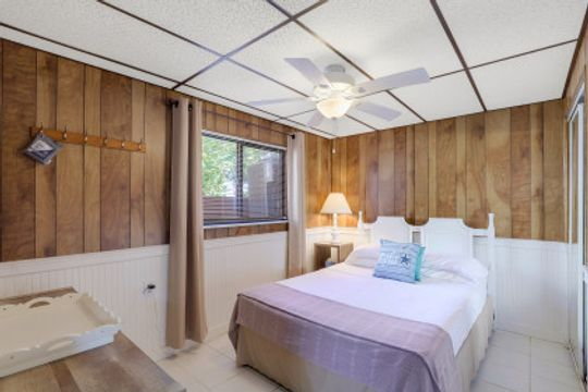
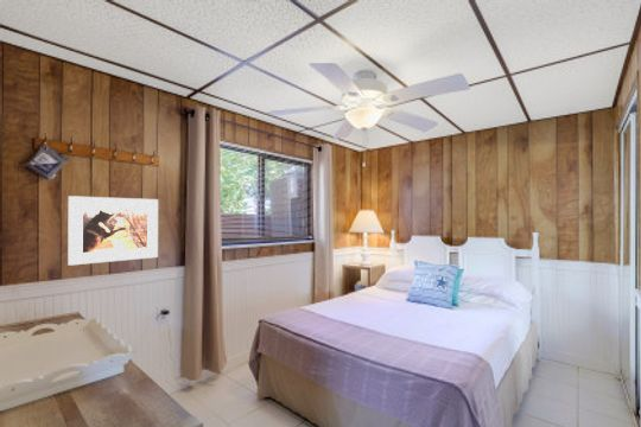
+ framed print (116, 229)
